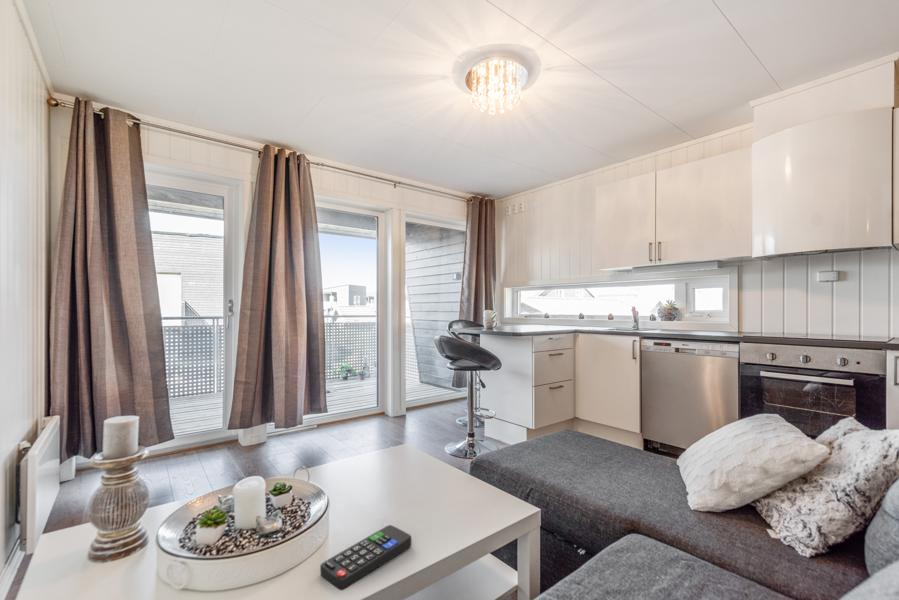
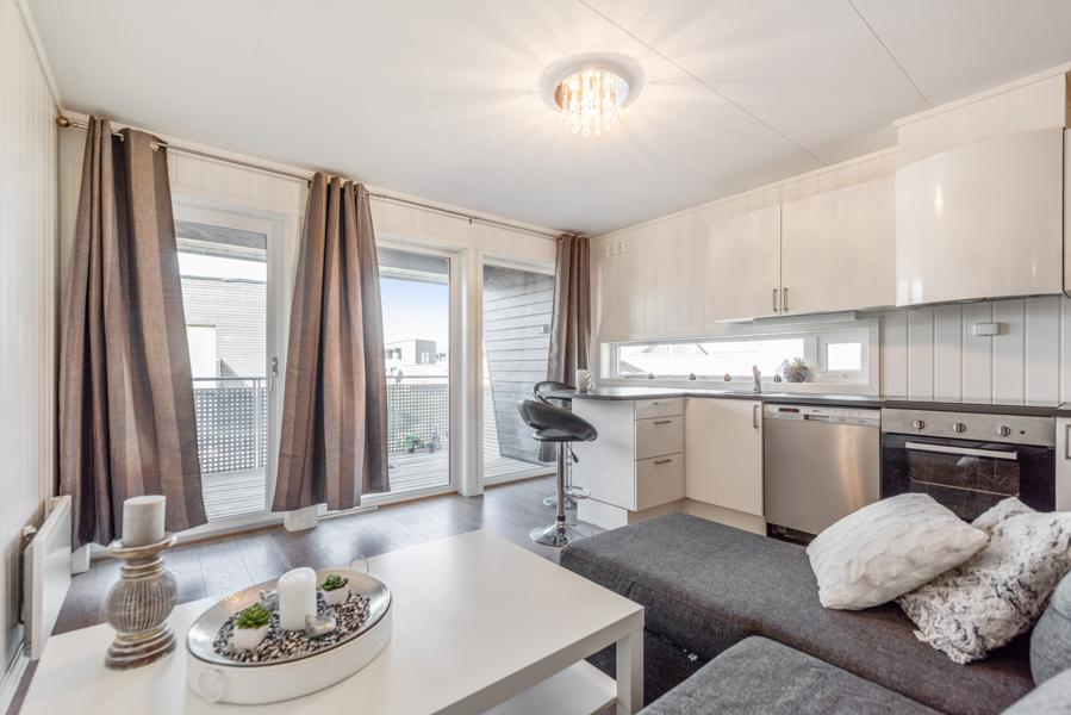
- remote control (368, 553)
